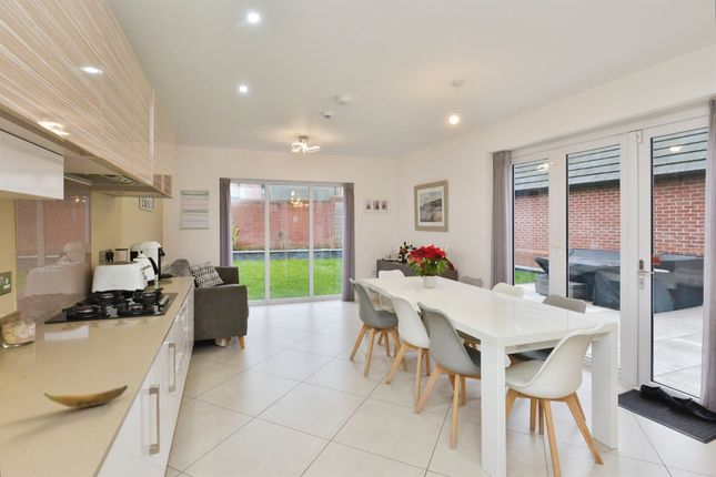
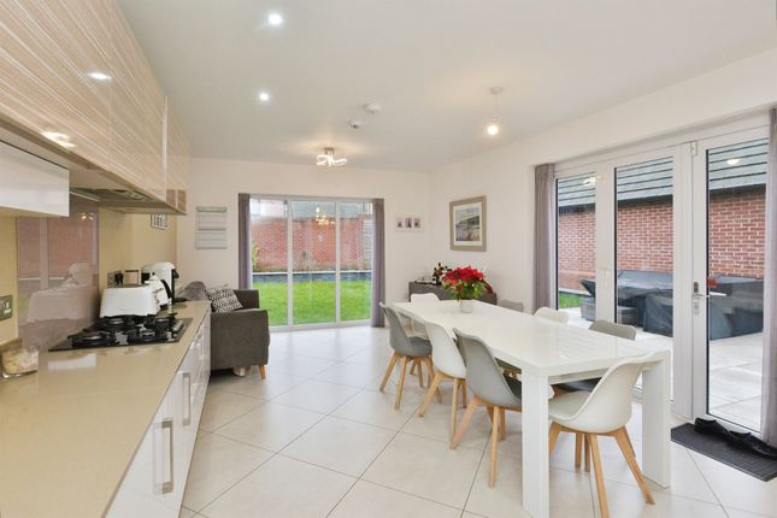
- banana (88, 395)
